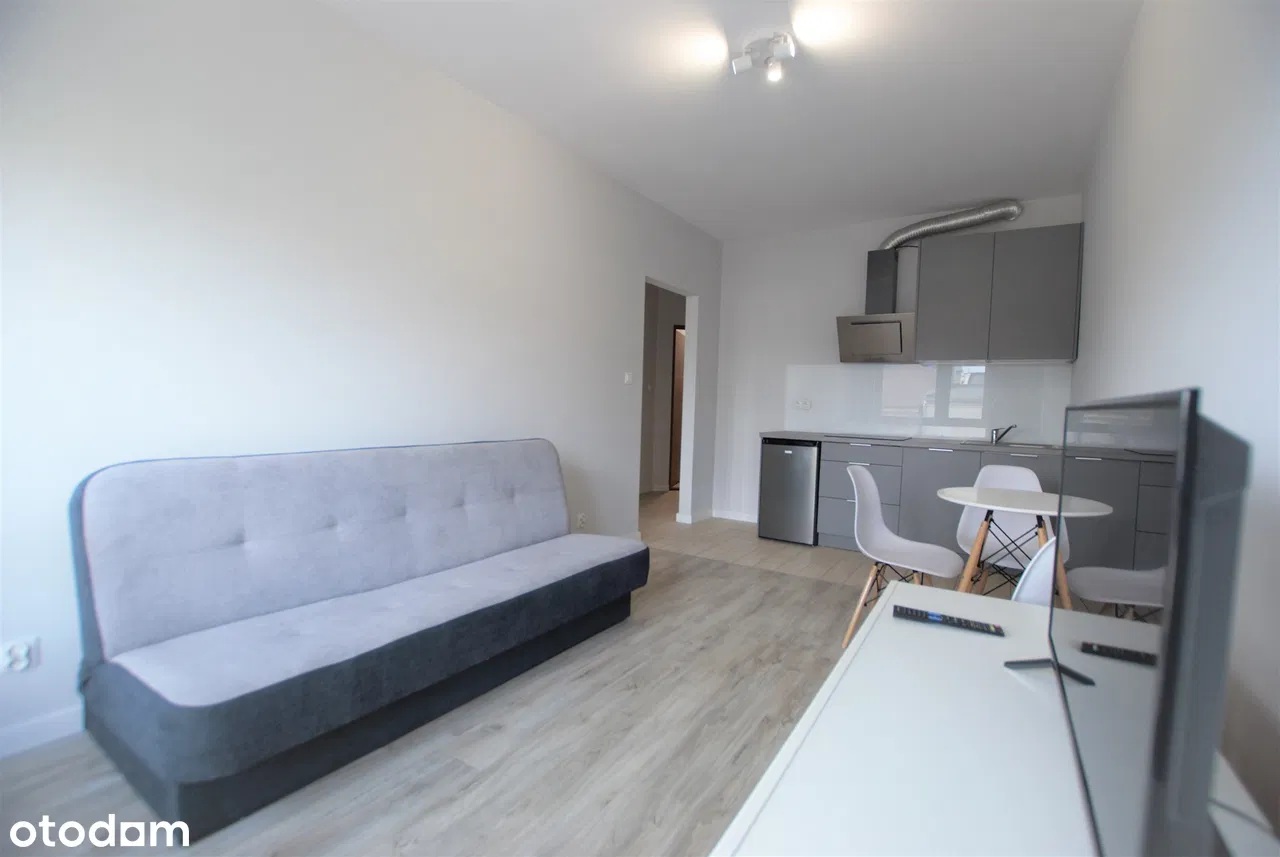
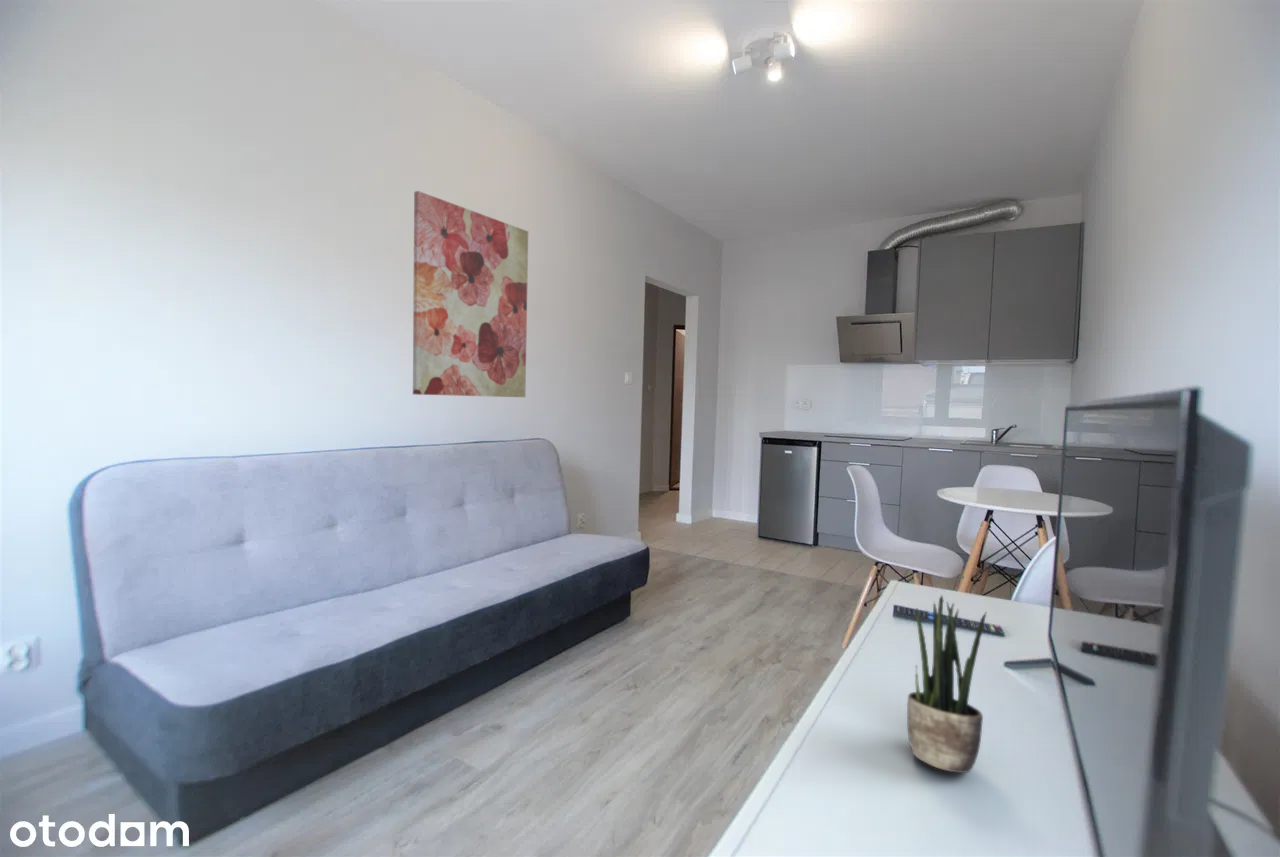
+ wall art (475, 305)
+ potted plant (946, 675)
